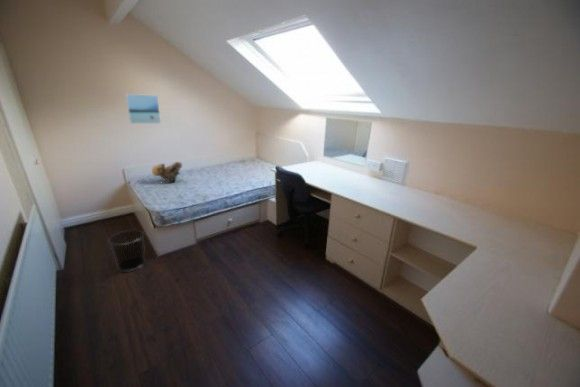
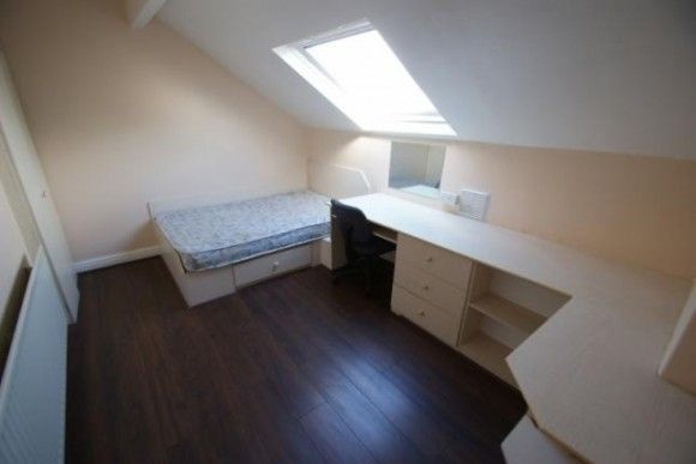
- waste bin (128, 250)
- teddy bear (169, 172)
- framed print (144, 109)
